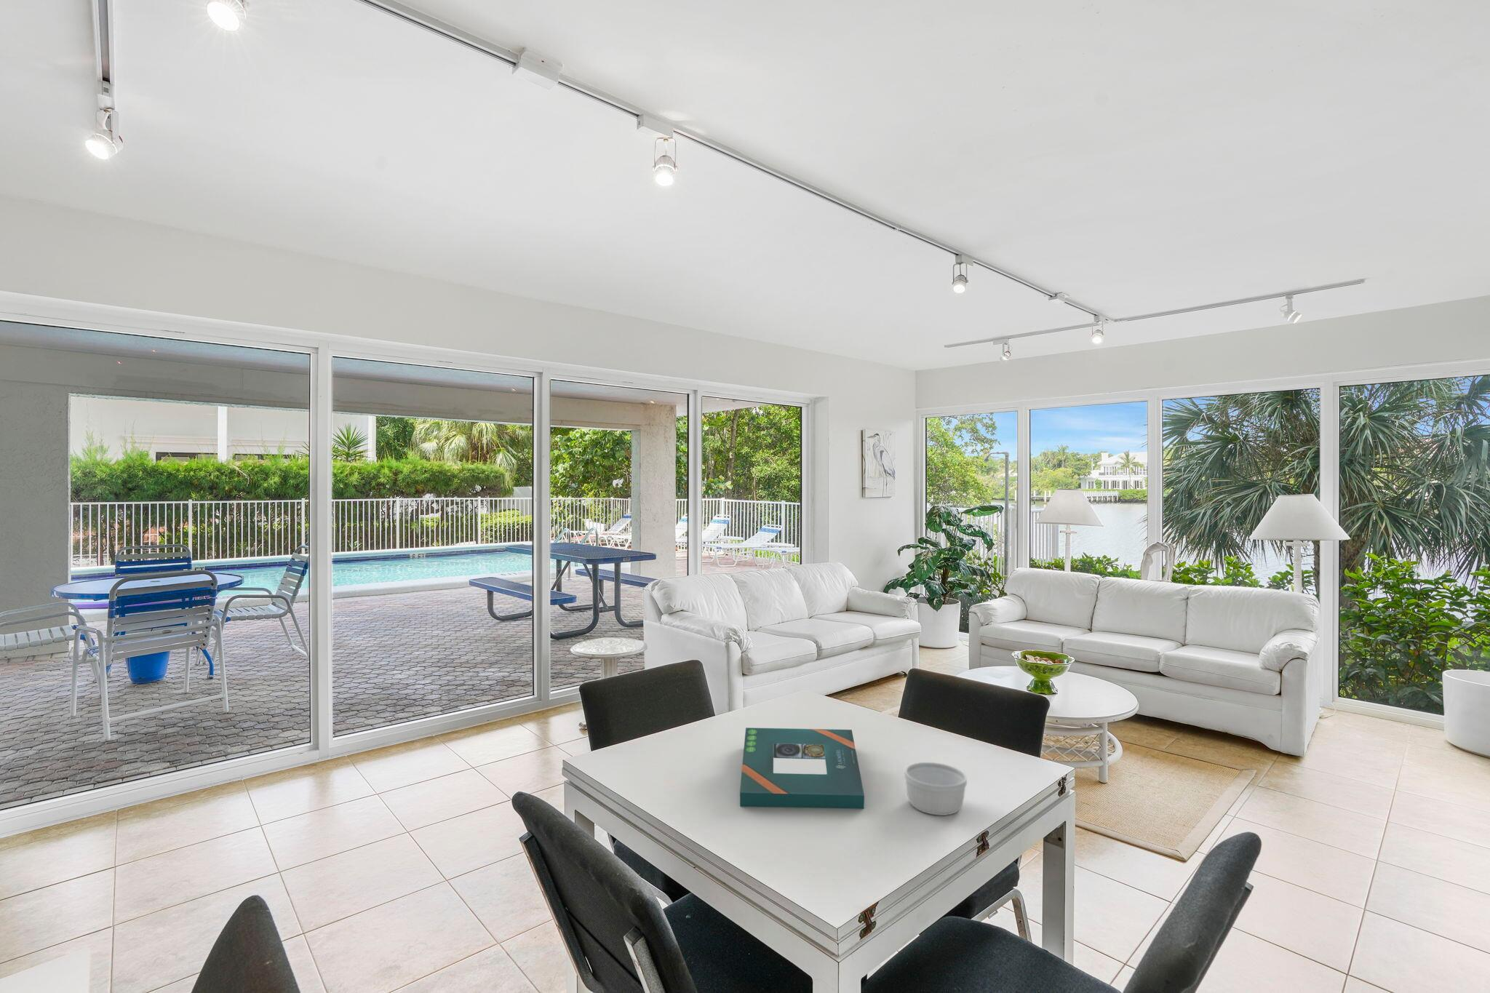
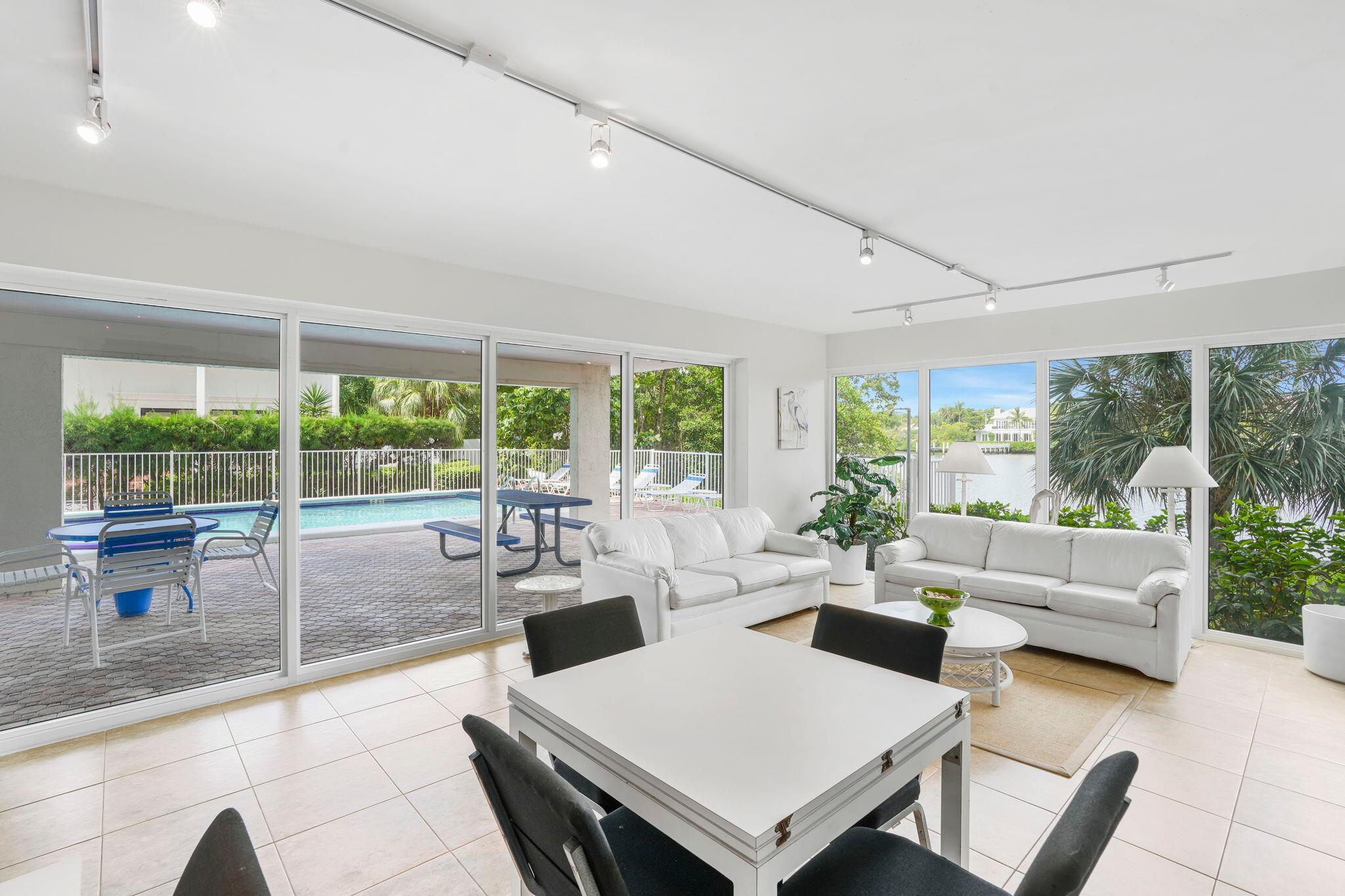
- ramekin (935, 789)
- board game (799, 755)
